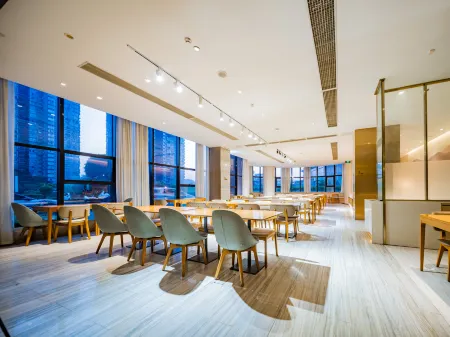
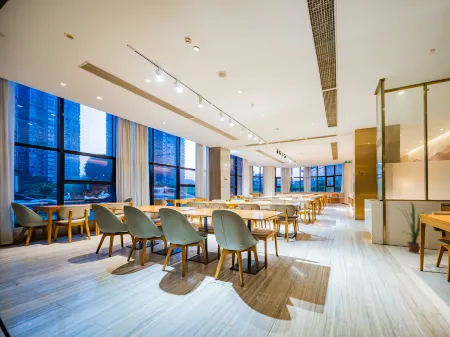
+ house plant (412, 226)
